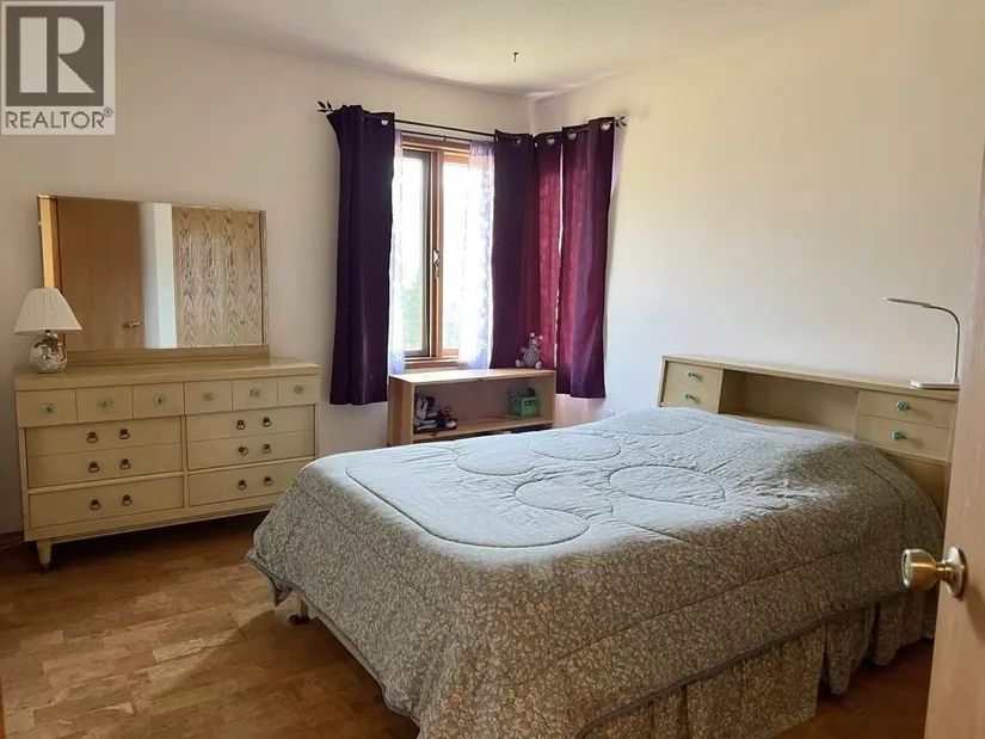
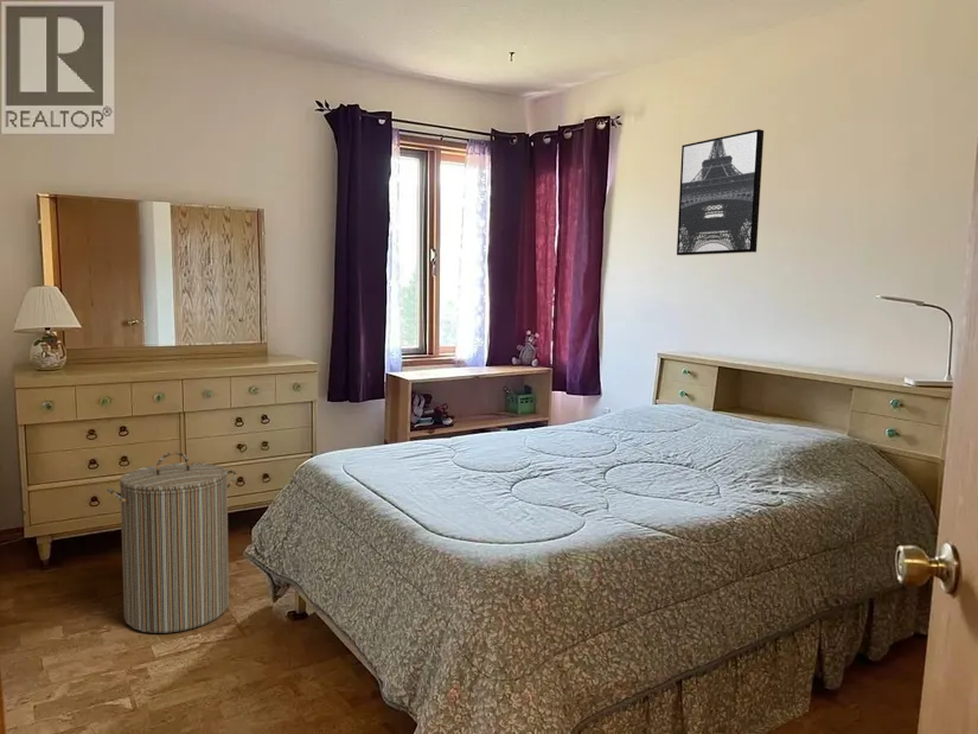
+ wall art (717, 196)
+ laundry hamper (177, 531)
